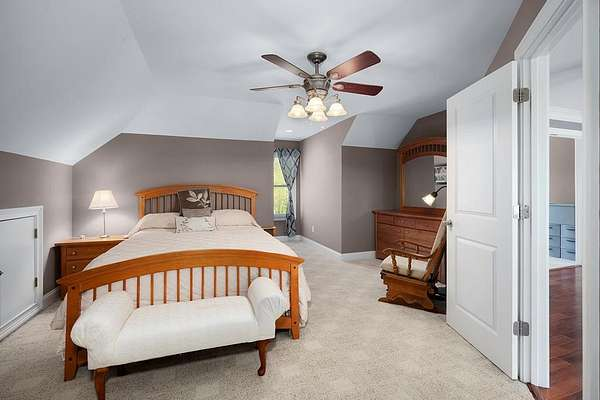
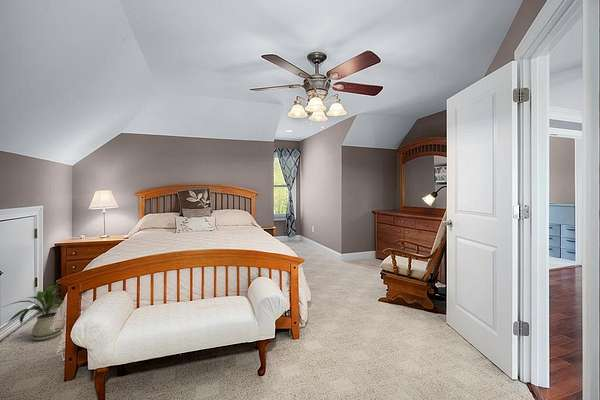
+ house plant (41, 308)
